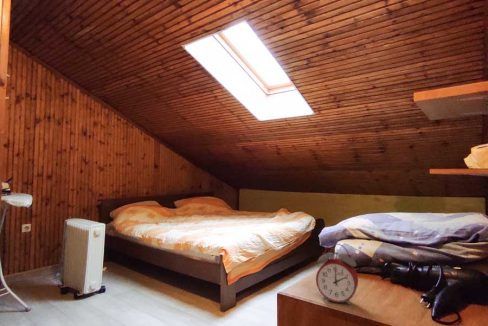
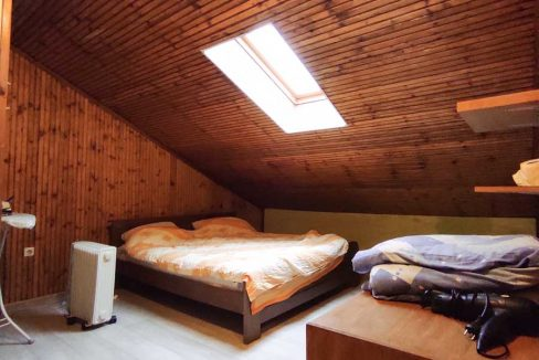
- alarm clock (336, 271)
